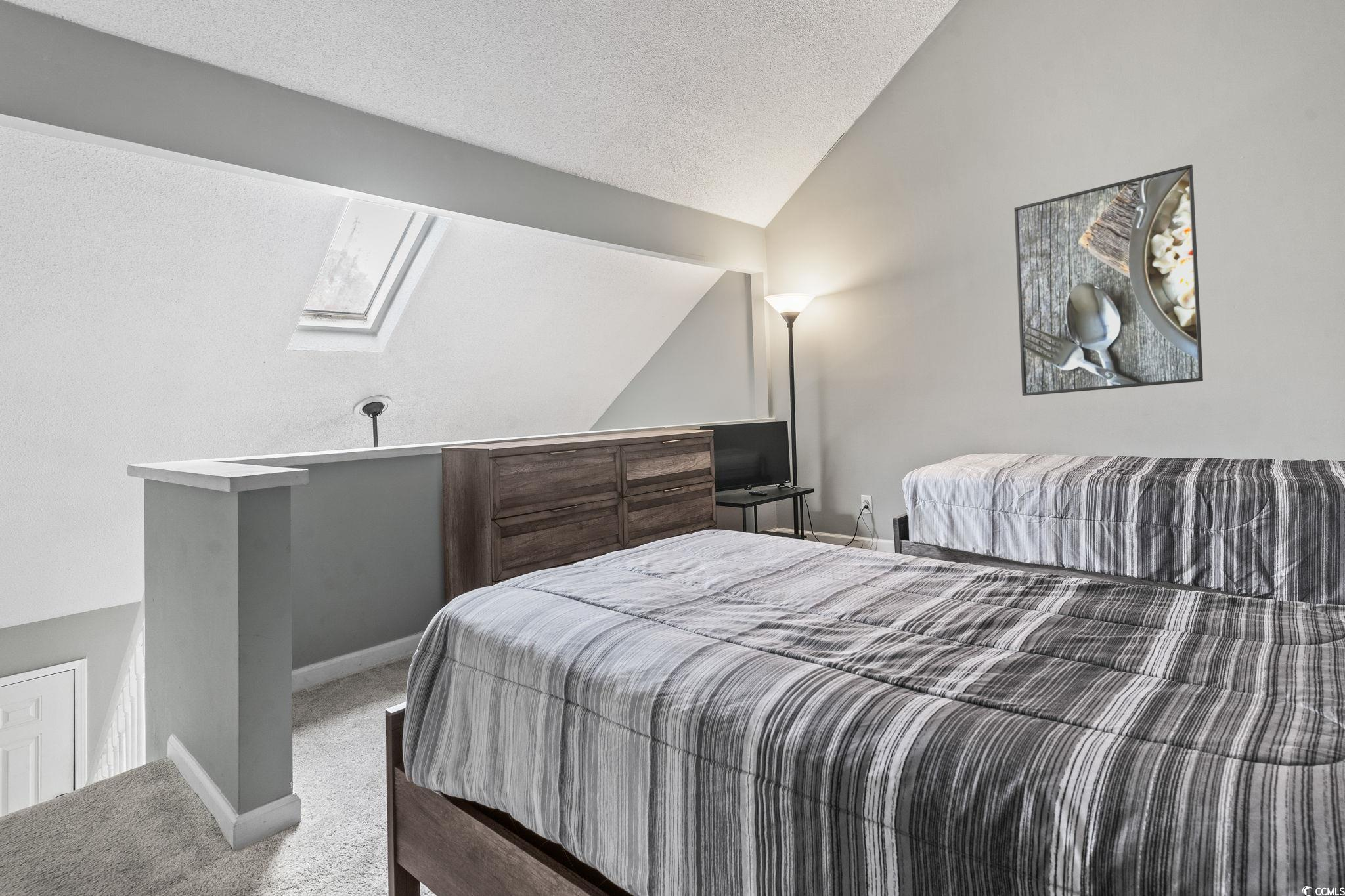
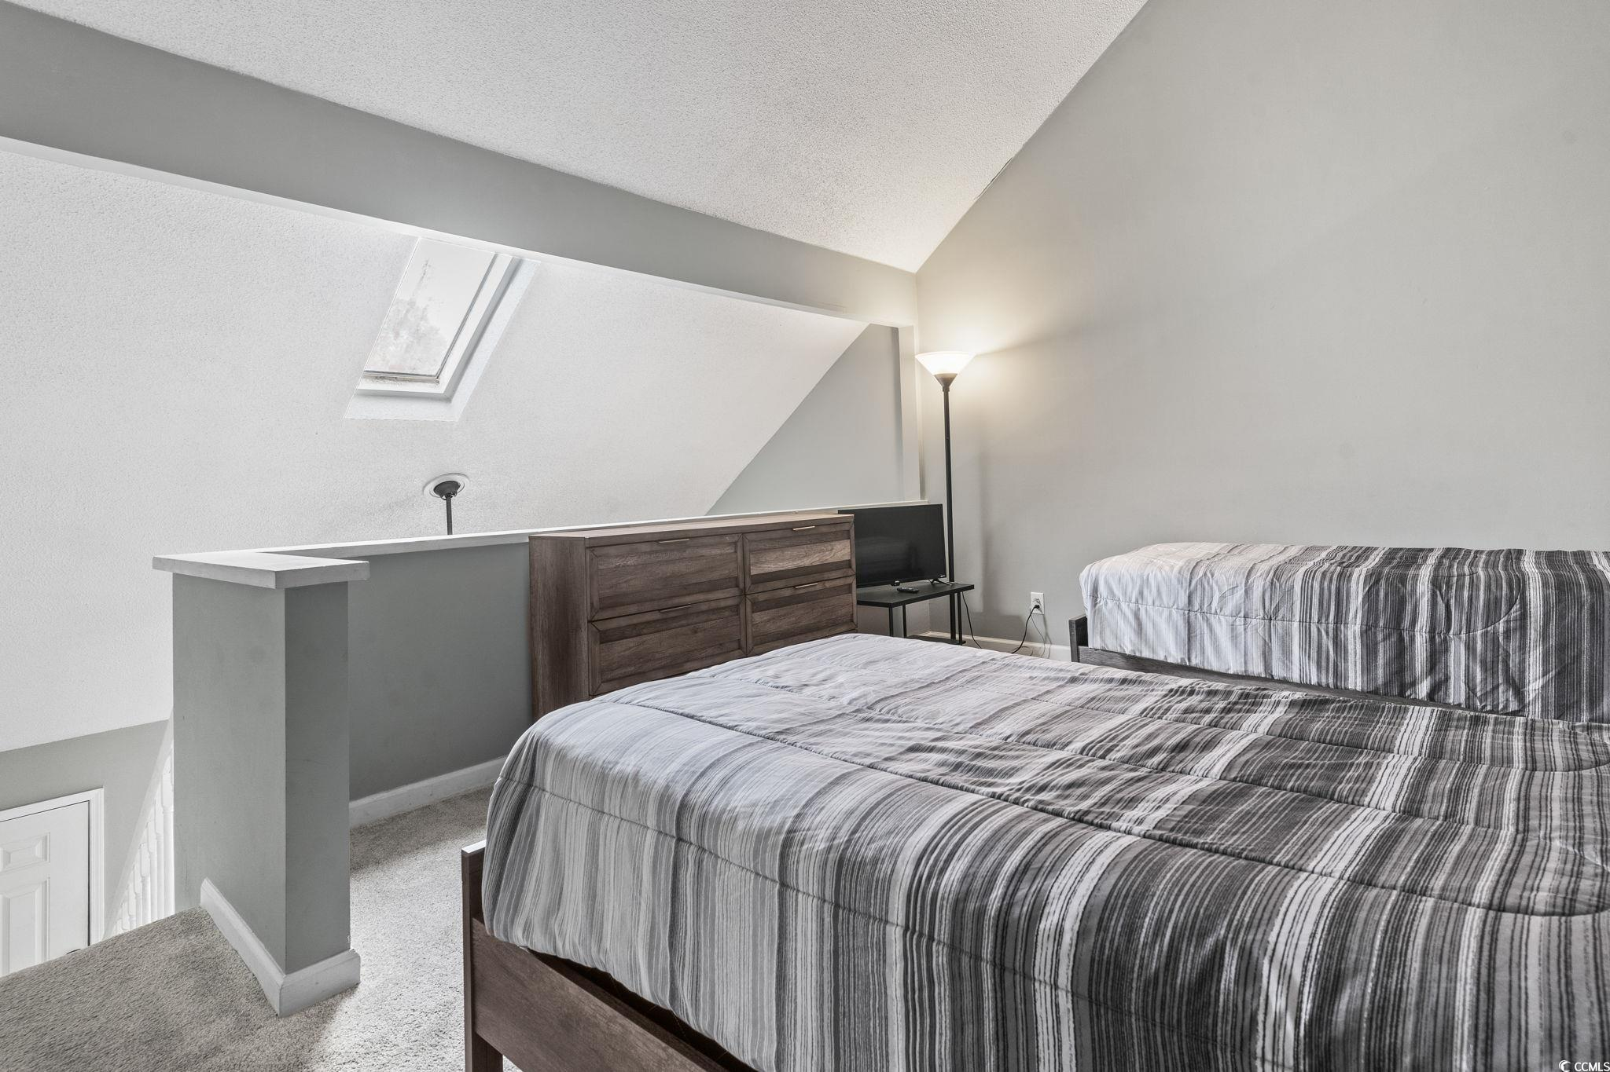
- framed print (1101, 288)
